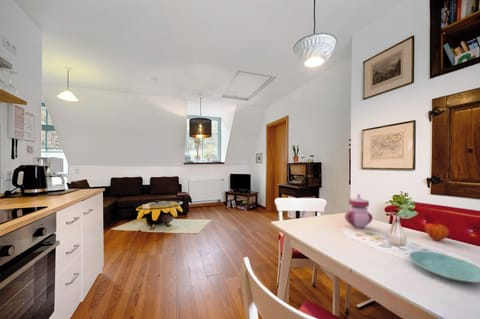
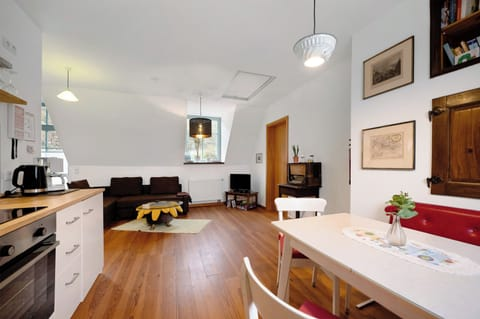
- sippy cup (358, 210)
- fruit (436, 230)
- plate (445, 267)
